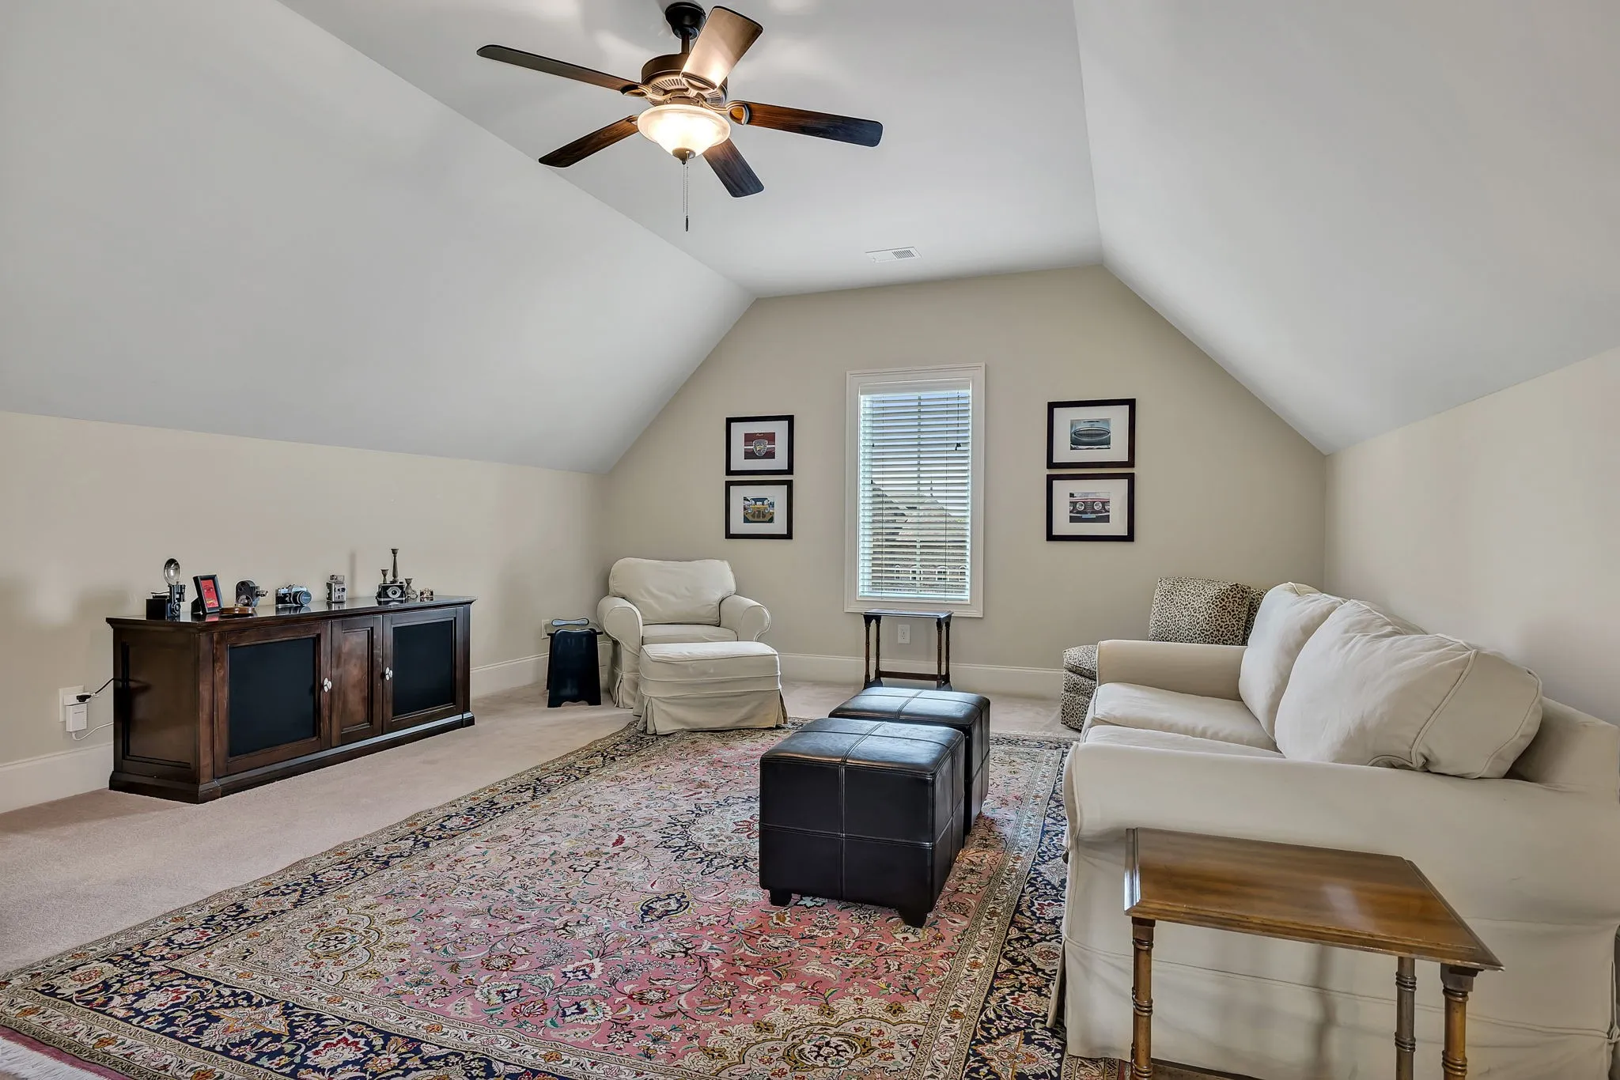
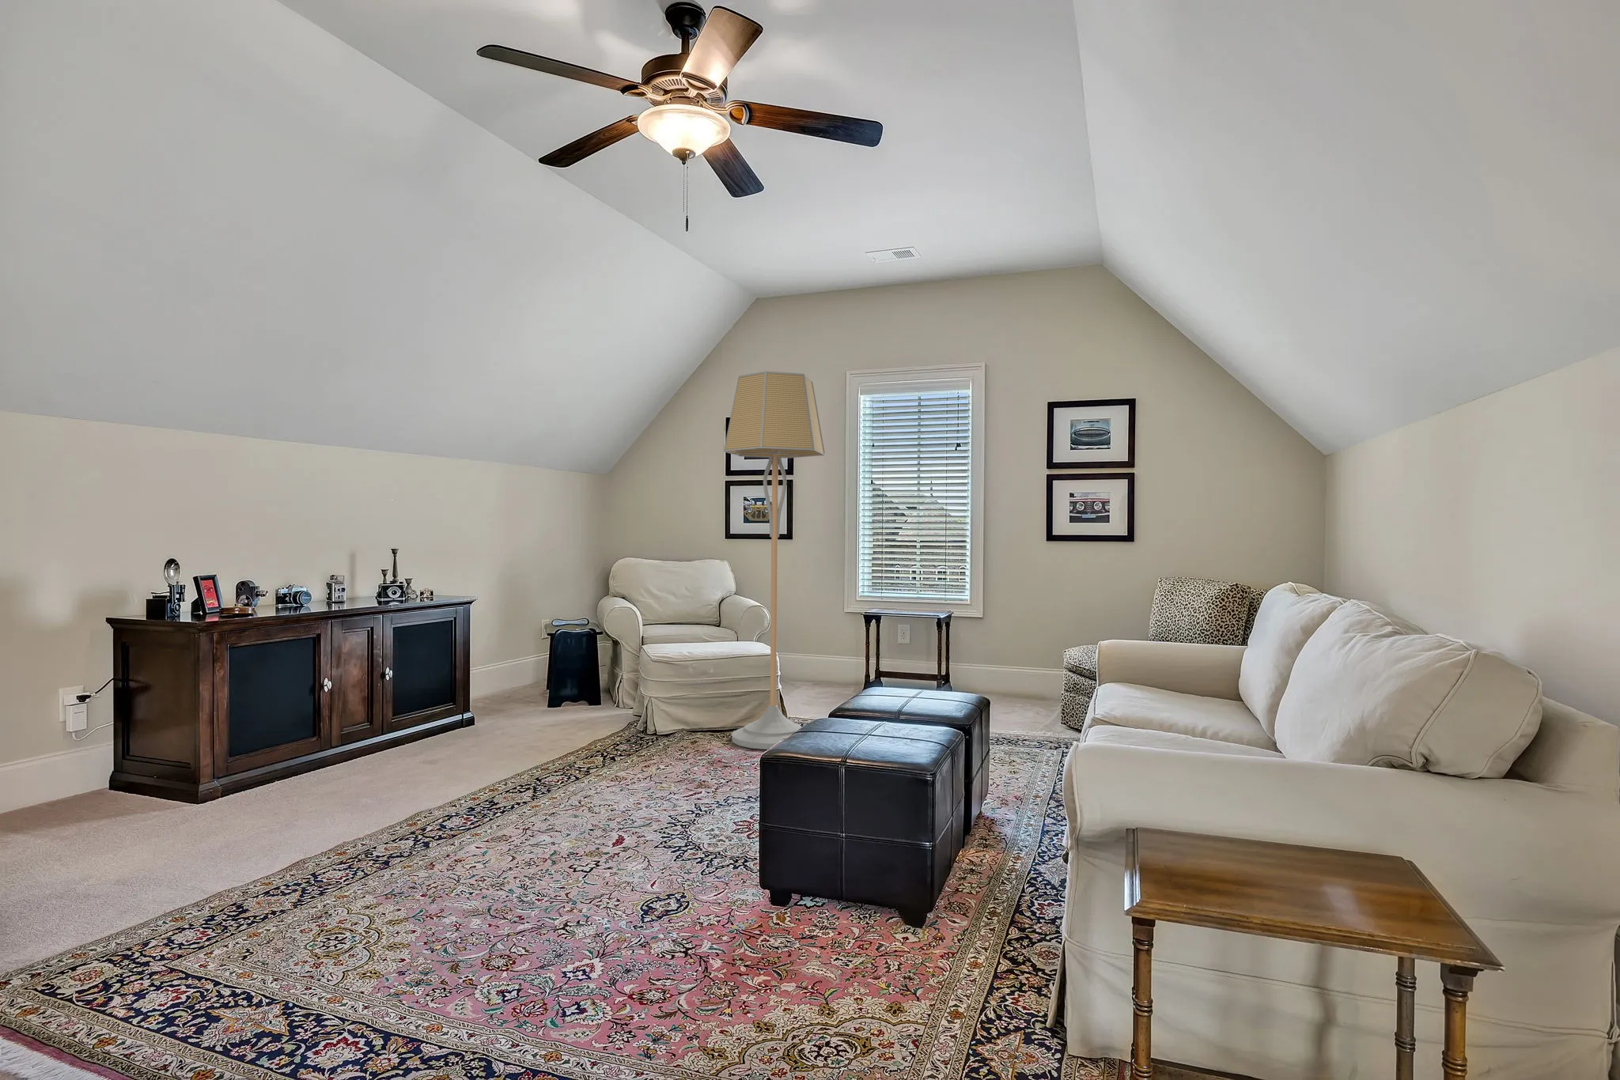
+ floor lamp (774, 558)
